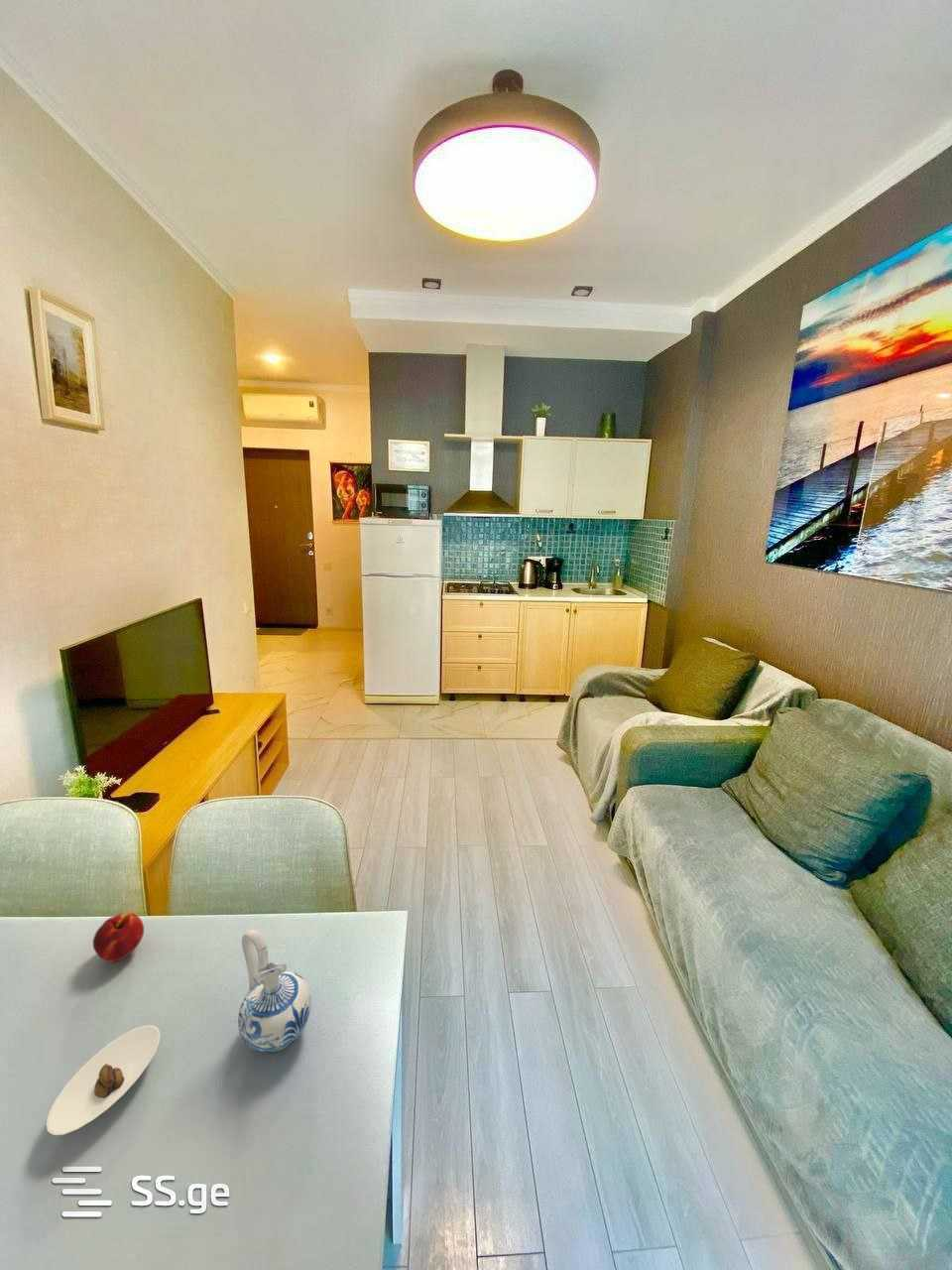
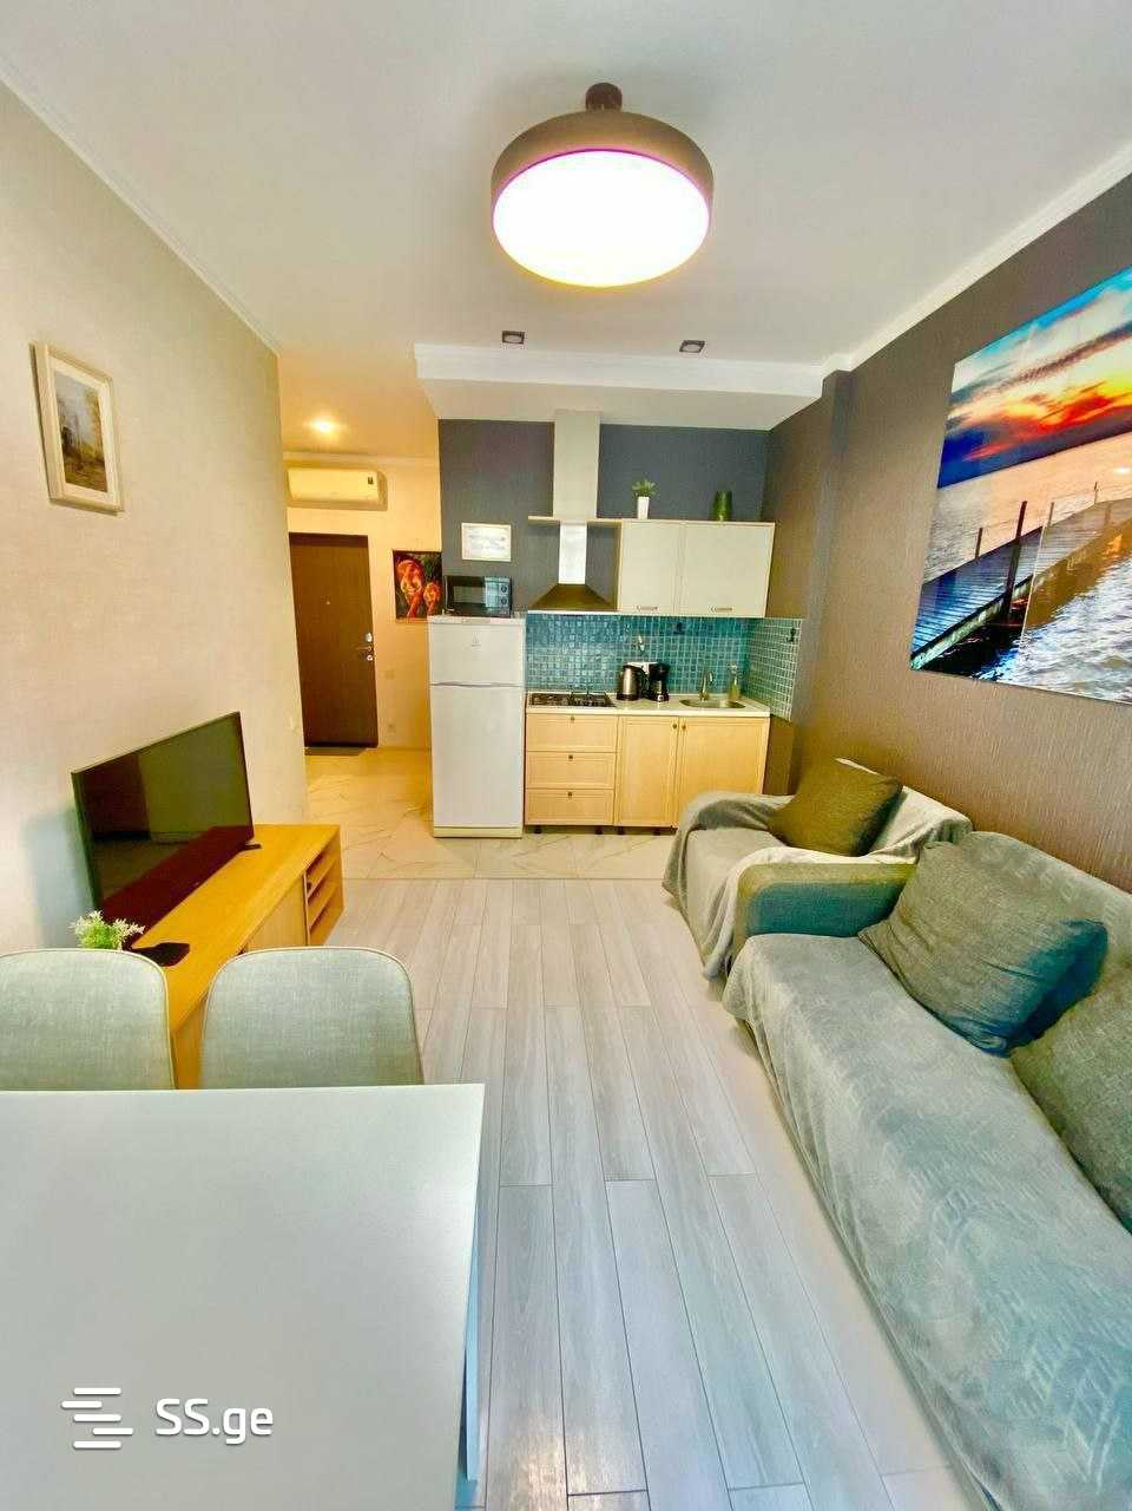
- peach (118, 937)
- saucer (108, 1080)
- ceramic pitcher (274, 986)
